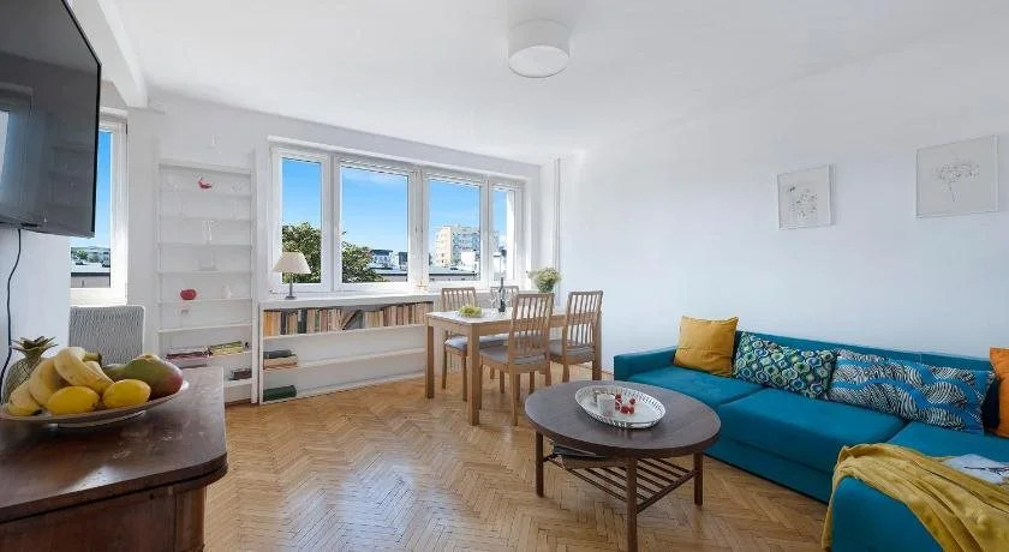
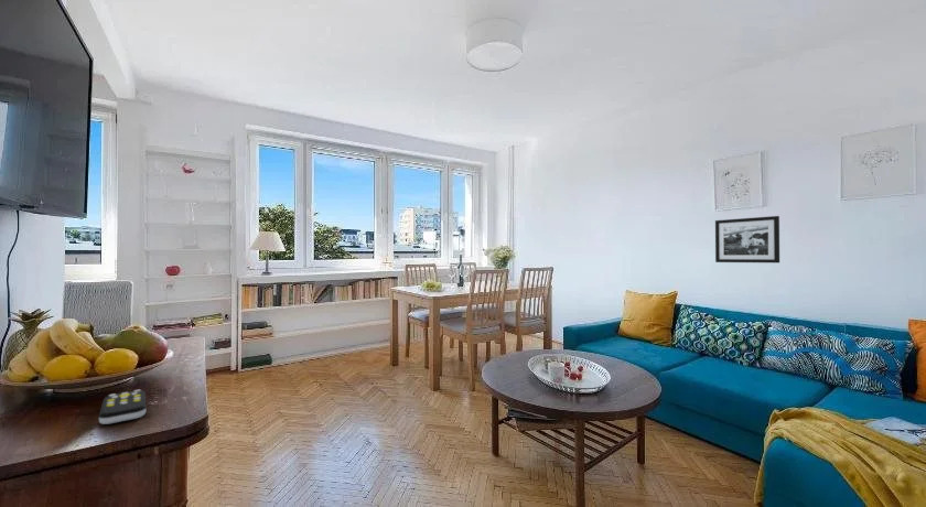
+ picture frame (745, 240)
+ remote control (123, 404)
